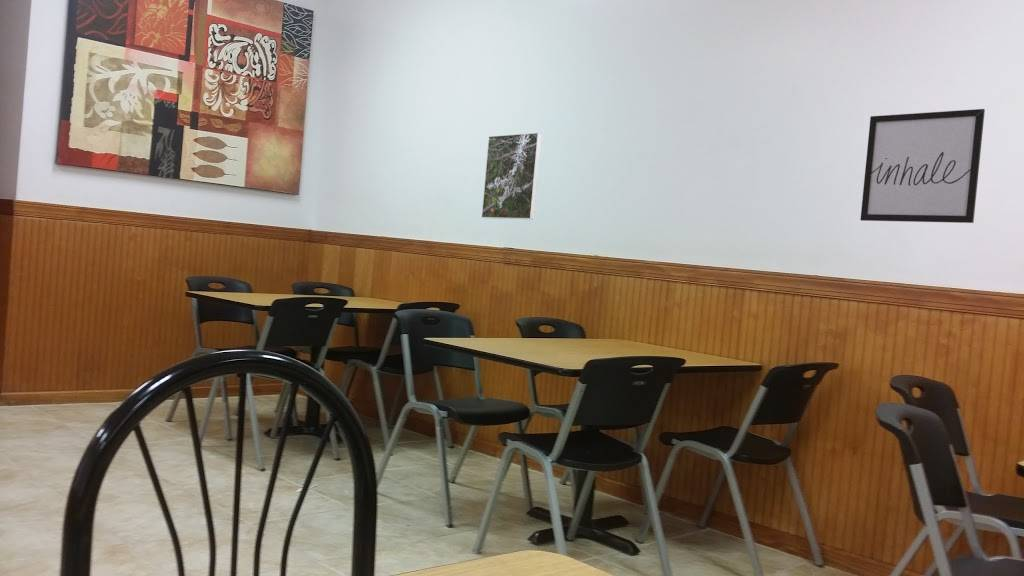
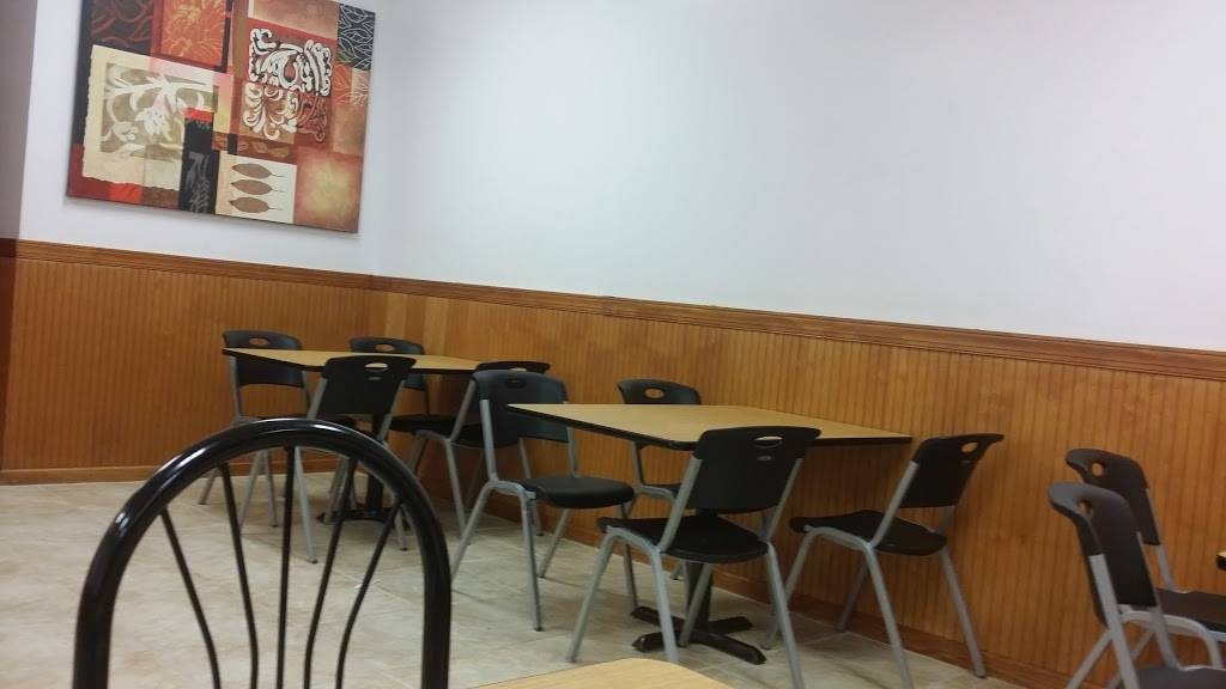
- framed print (510, 176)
- wall art (919, 167)
